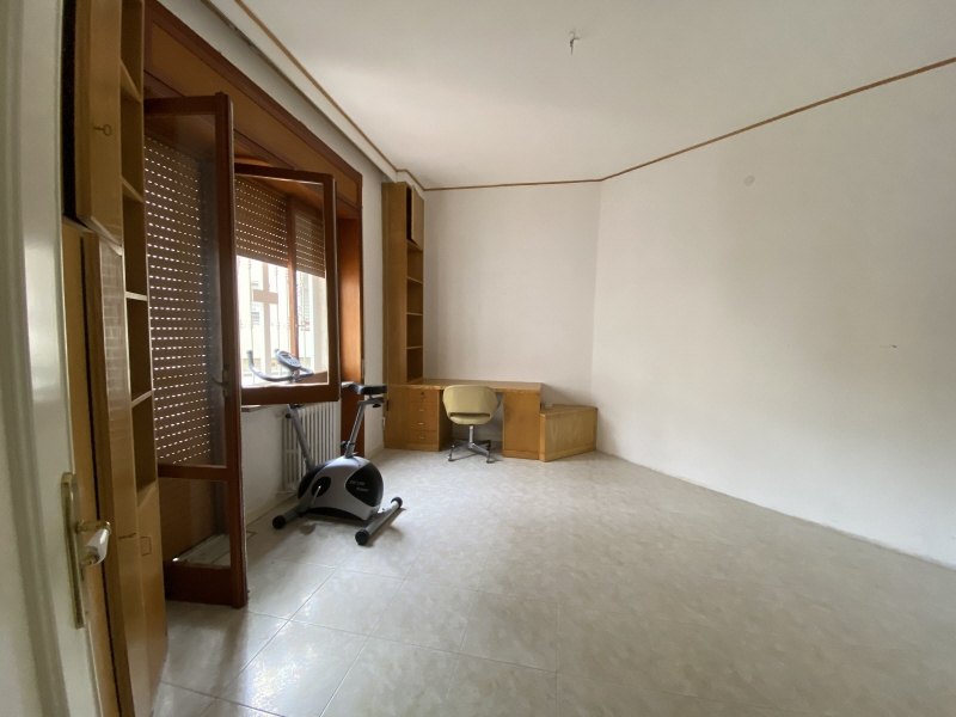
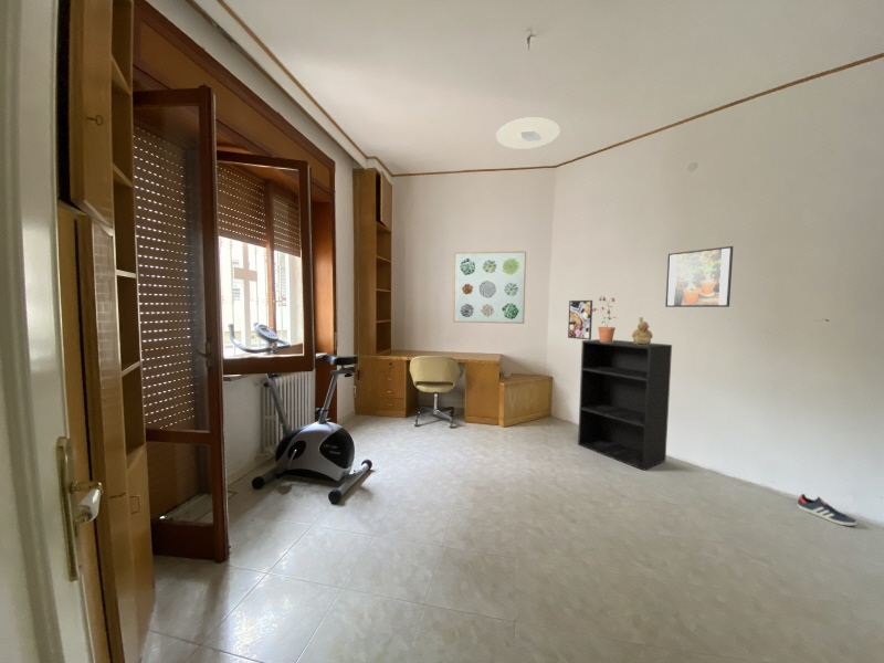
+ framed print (579, 319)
+ bookshelf (622, 398)
+ wall art (488, 287)
+ sneaker (825, 508)
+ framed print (696, 278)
+ ceiling light (527, 130)
+ potted plant (604, 317)
+ ceramic vessel (642, 330)
